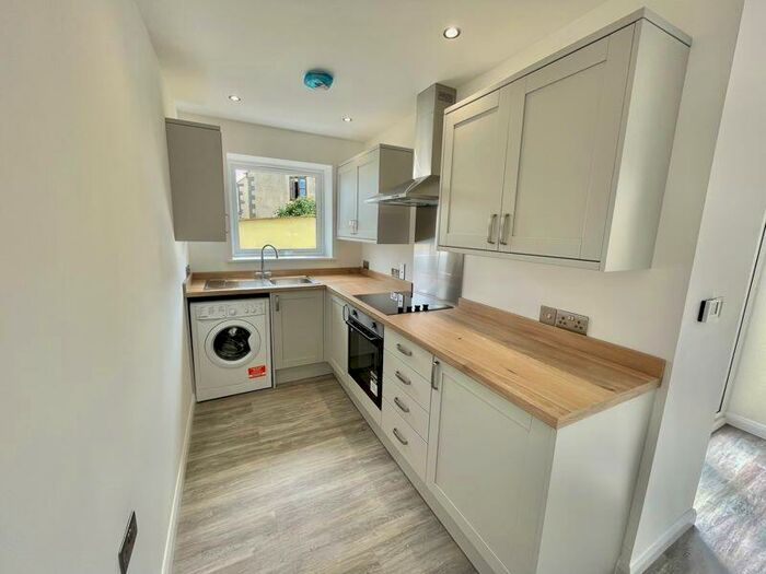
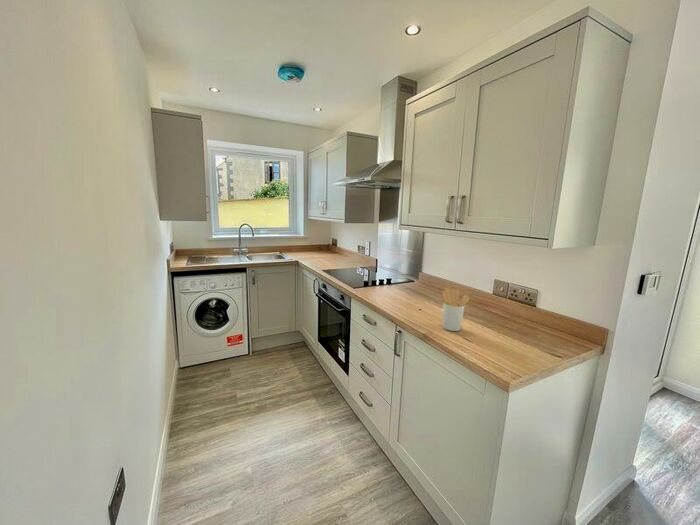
+ utensil holder (452, 308)
